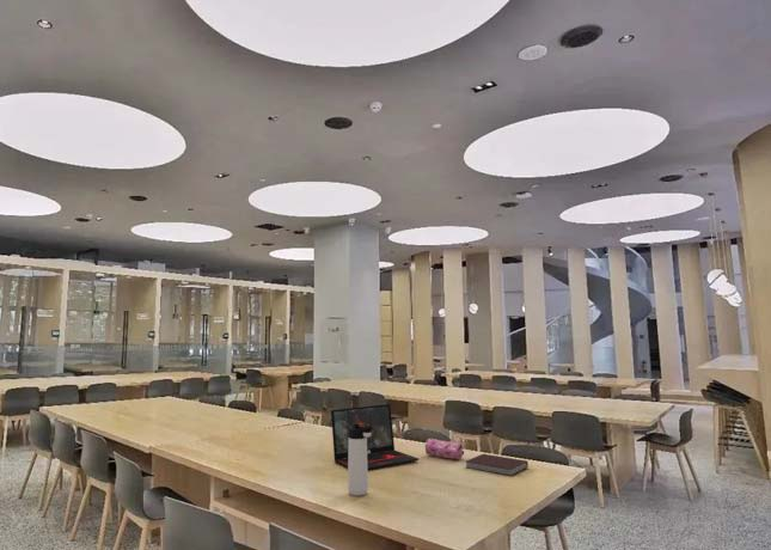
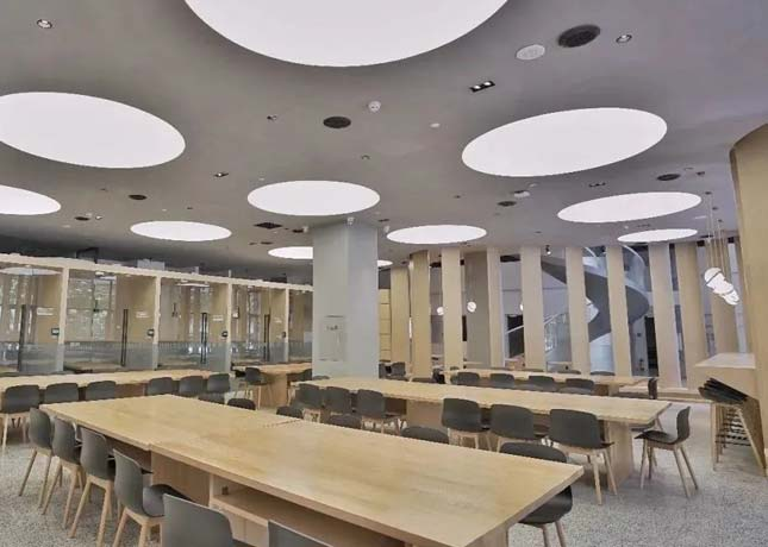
- notebook (496, 464)
- laptop (374, 435)
- pencil case (443, 448)
- thermos bottle (361, 459)
